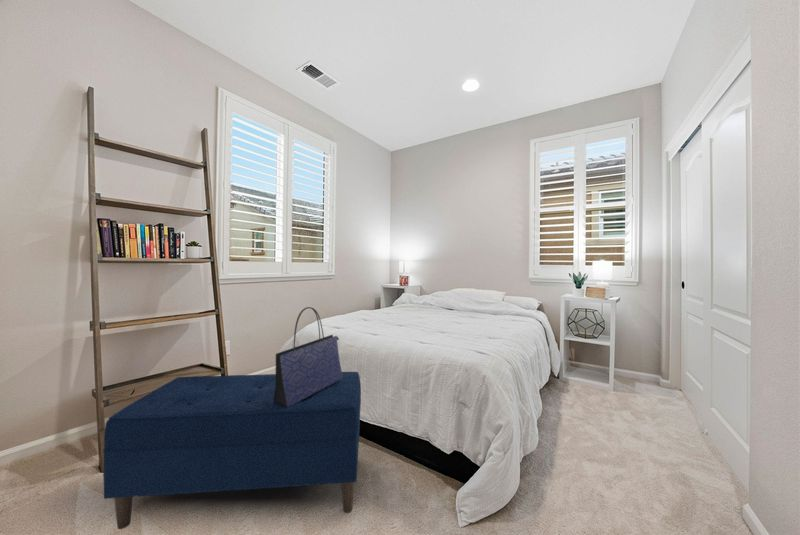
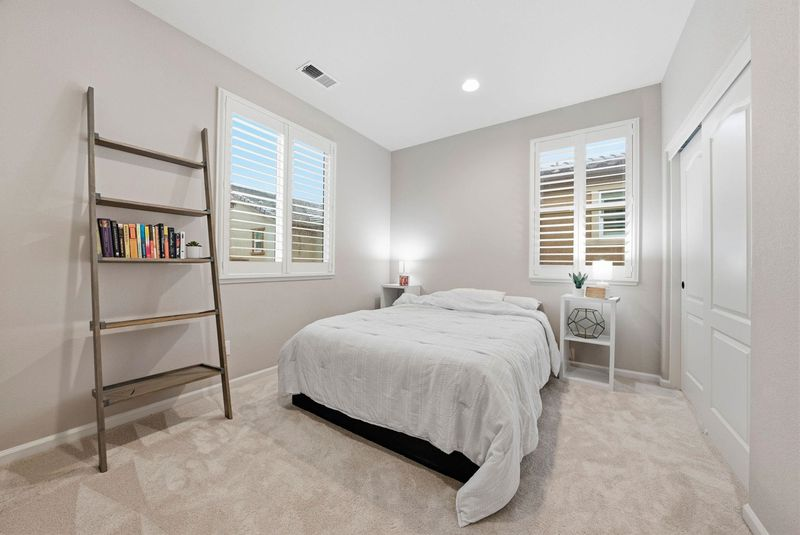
- tote bag (313, 348)
- bench (255, 438)
